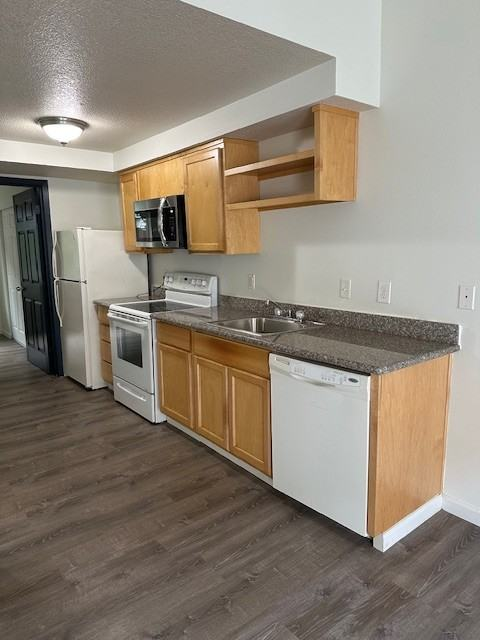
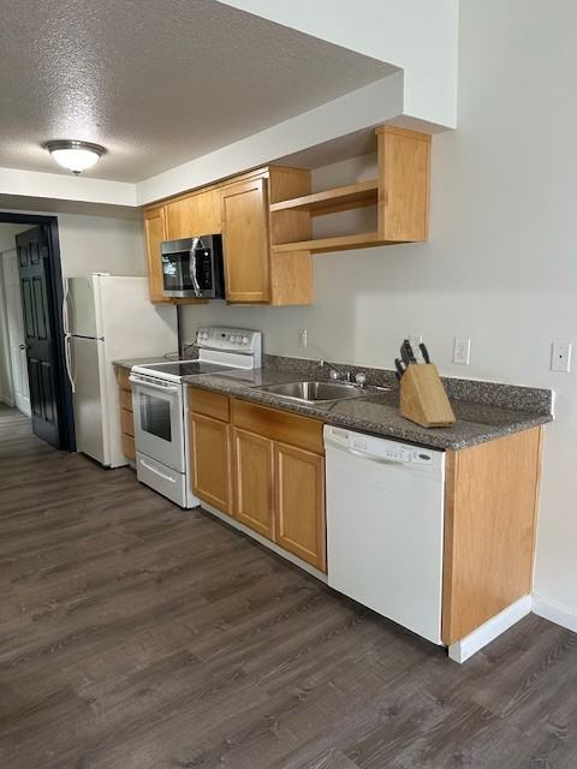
+ knife block (422, 380)
